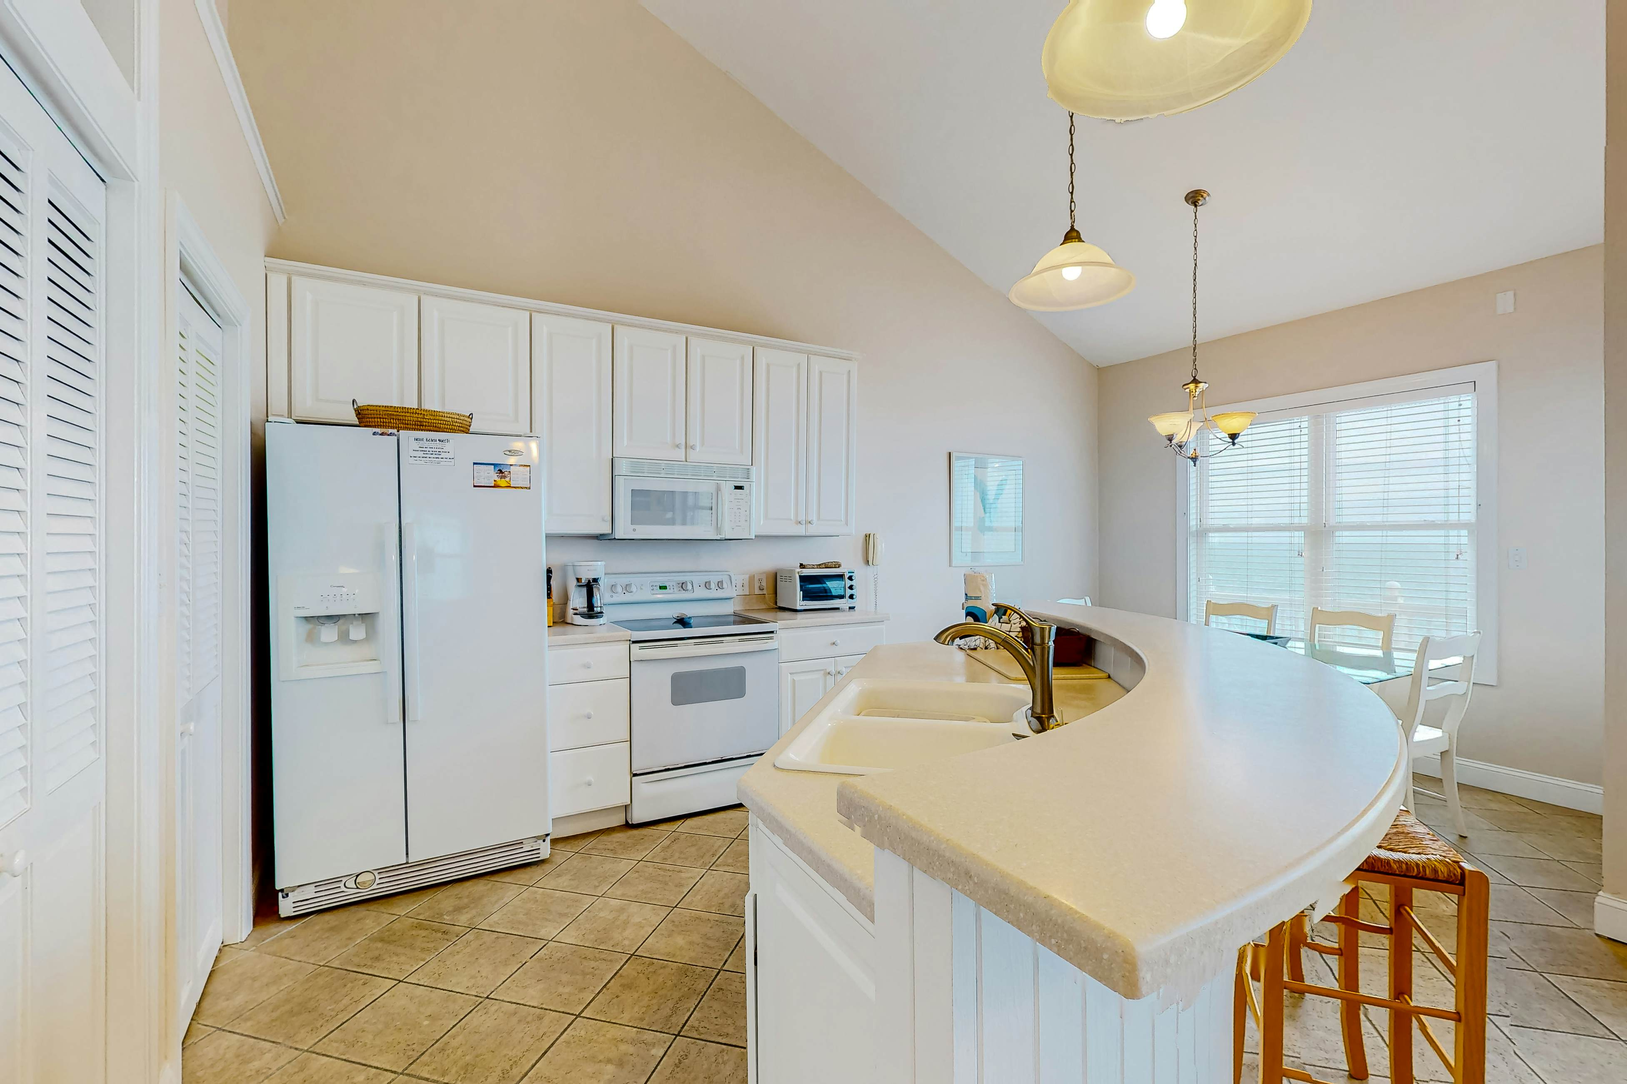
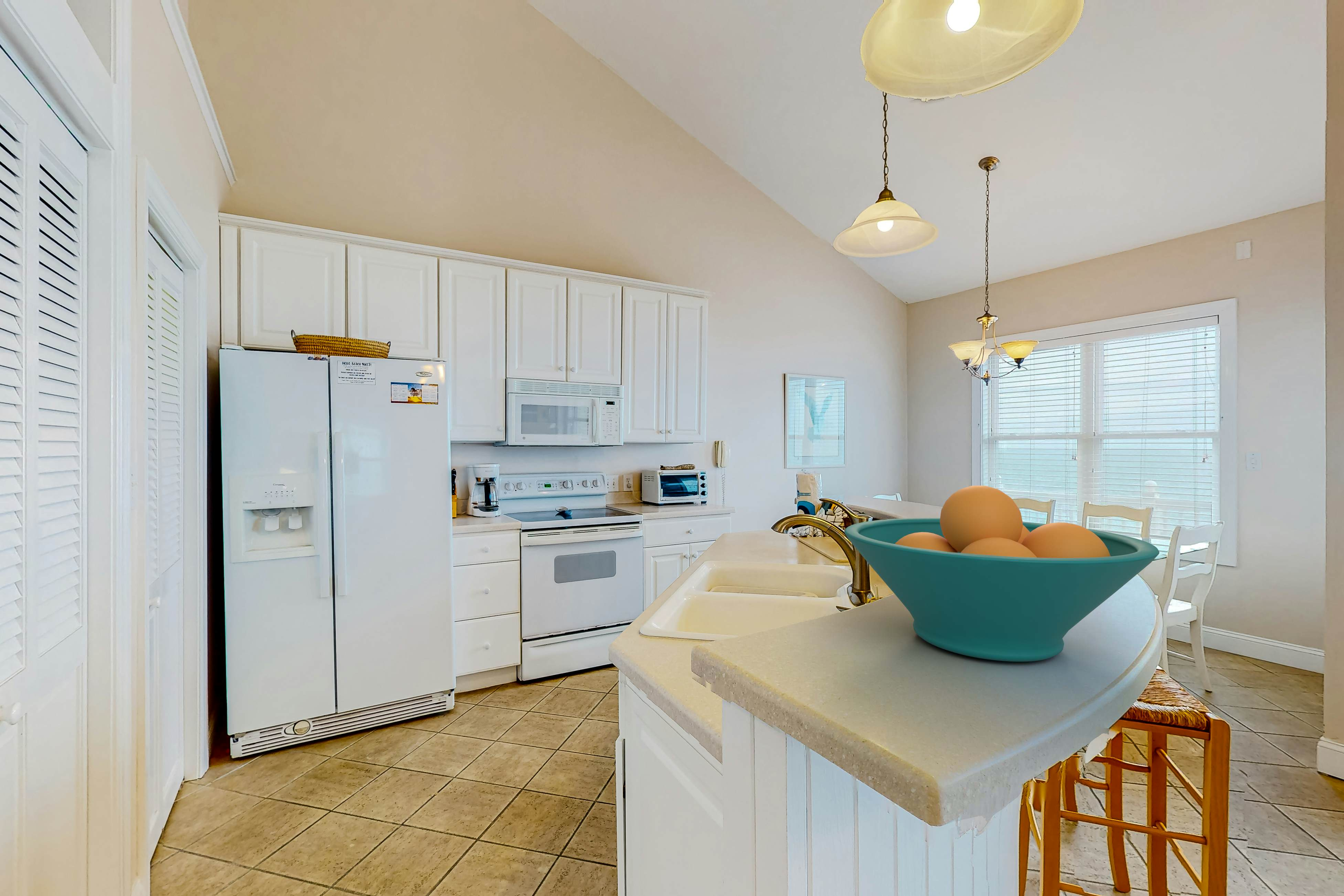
+ fruit bowl (984, 563)
